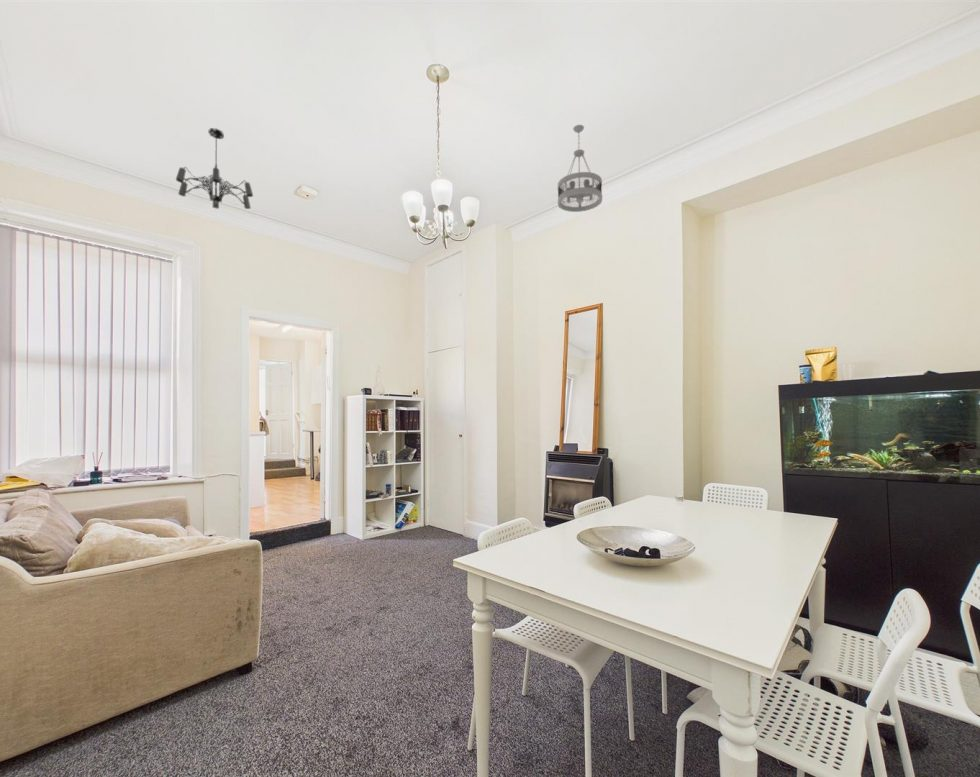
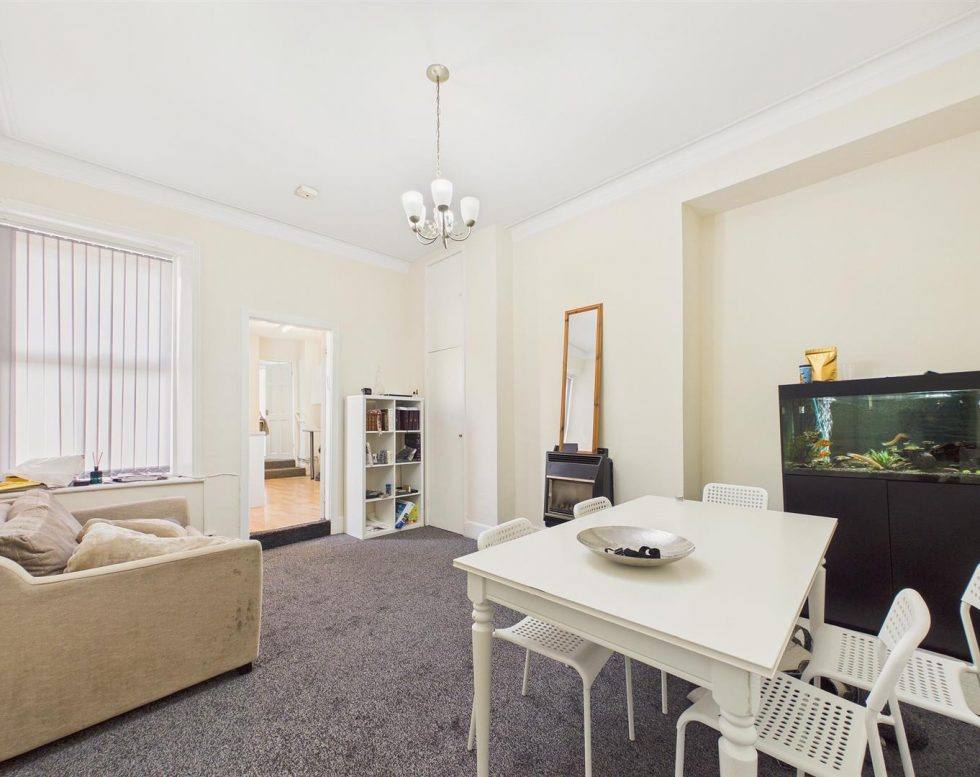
- ceiling light fixture (579, 165)
- chandelier (216, 169)
